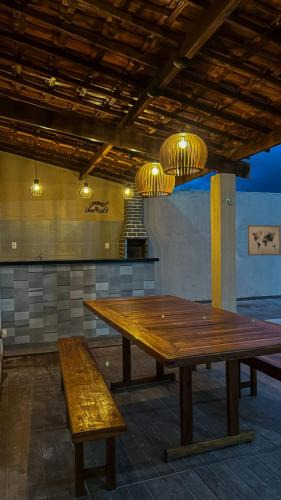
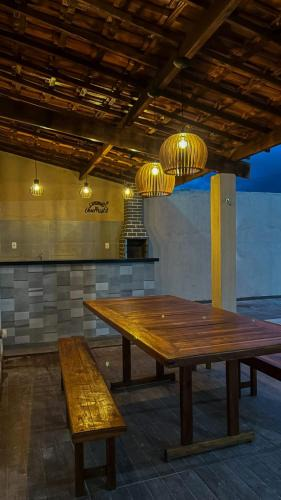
- wall art (264, 240)
